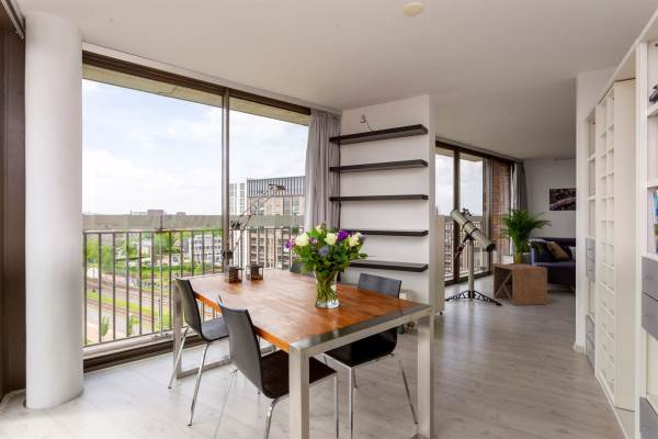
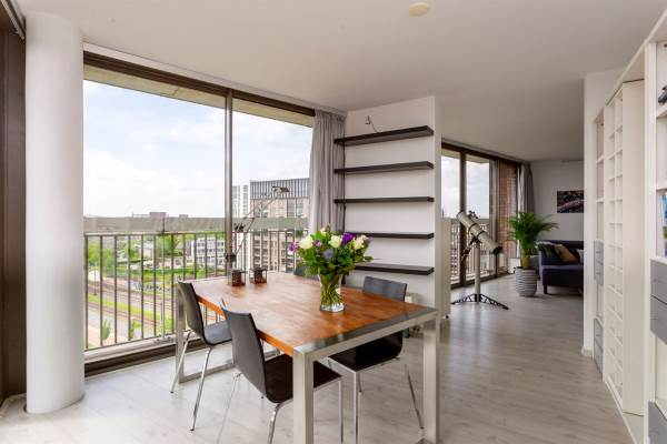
- side table (519, 283)
